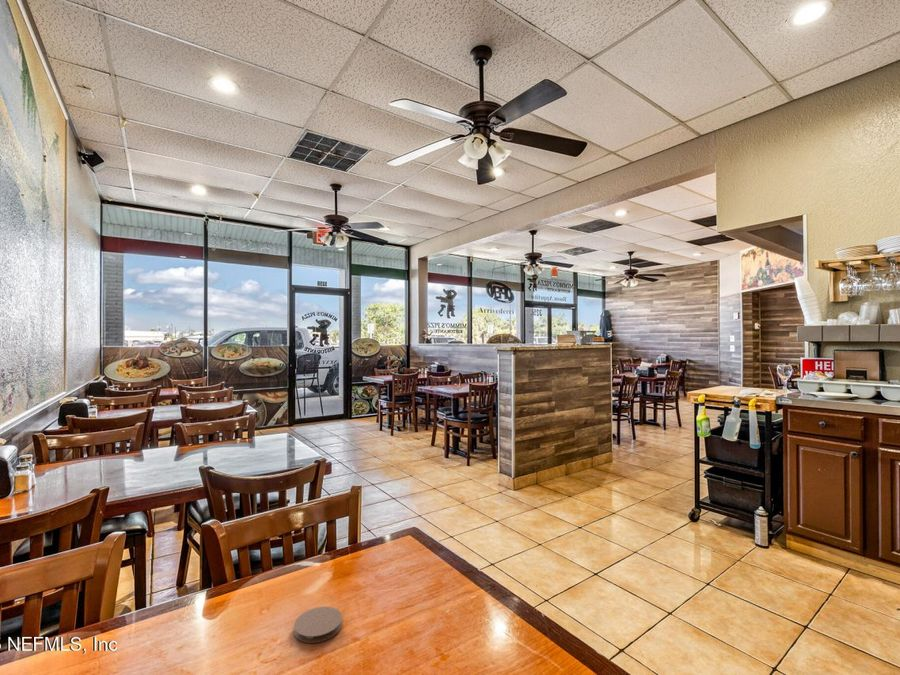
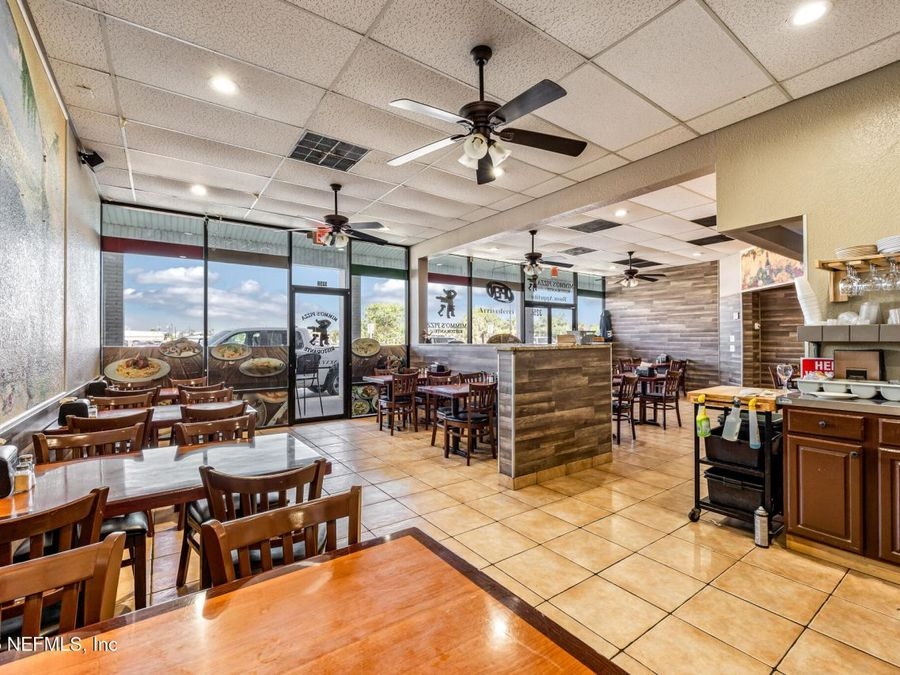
- coaster (318, 623)
